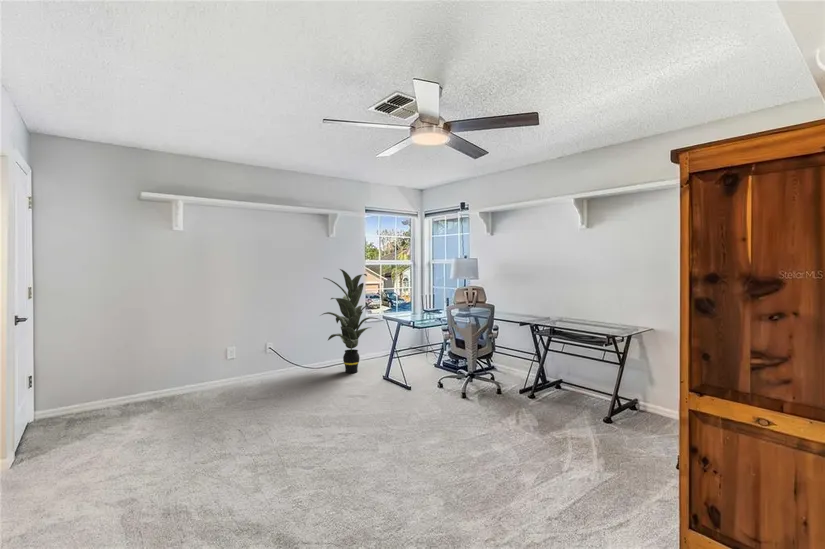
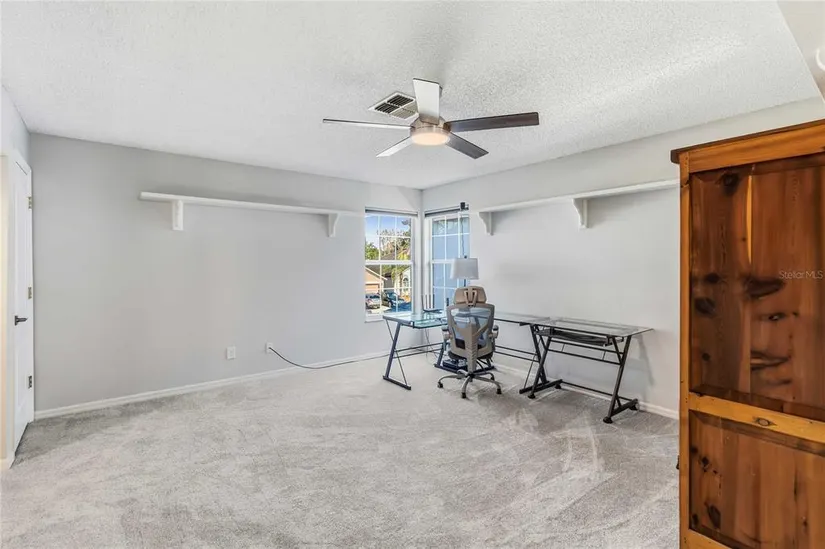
- indoor plant (346, 320)
